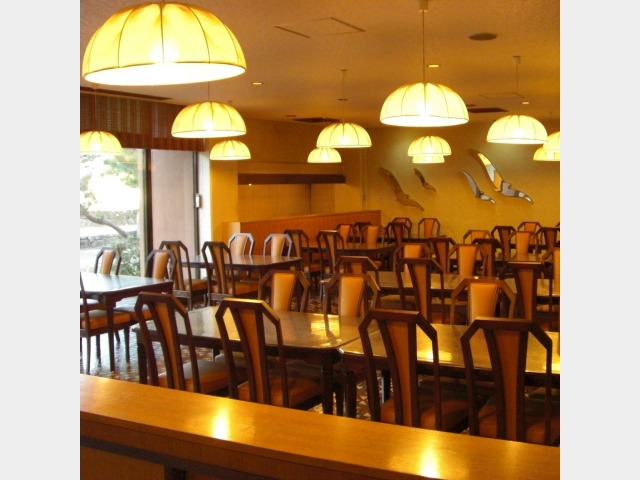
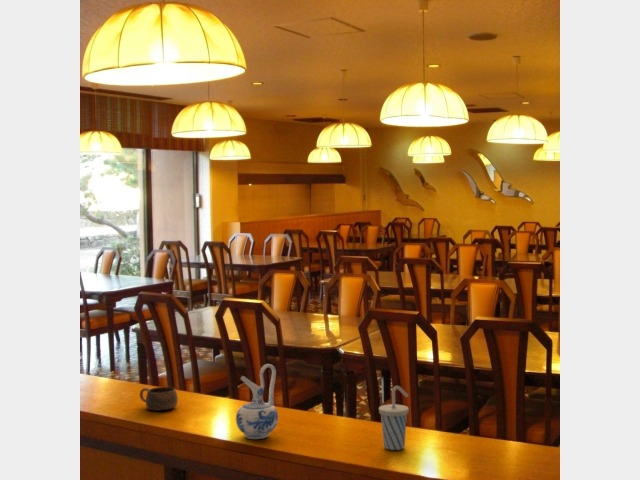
+ ceramic pitcher (256, 400)
+ cup (395, 416)
+ cup (158, 397)
